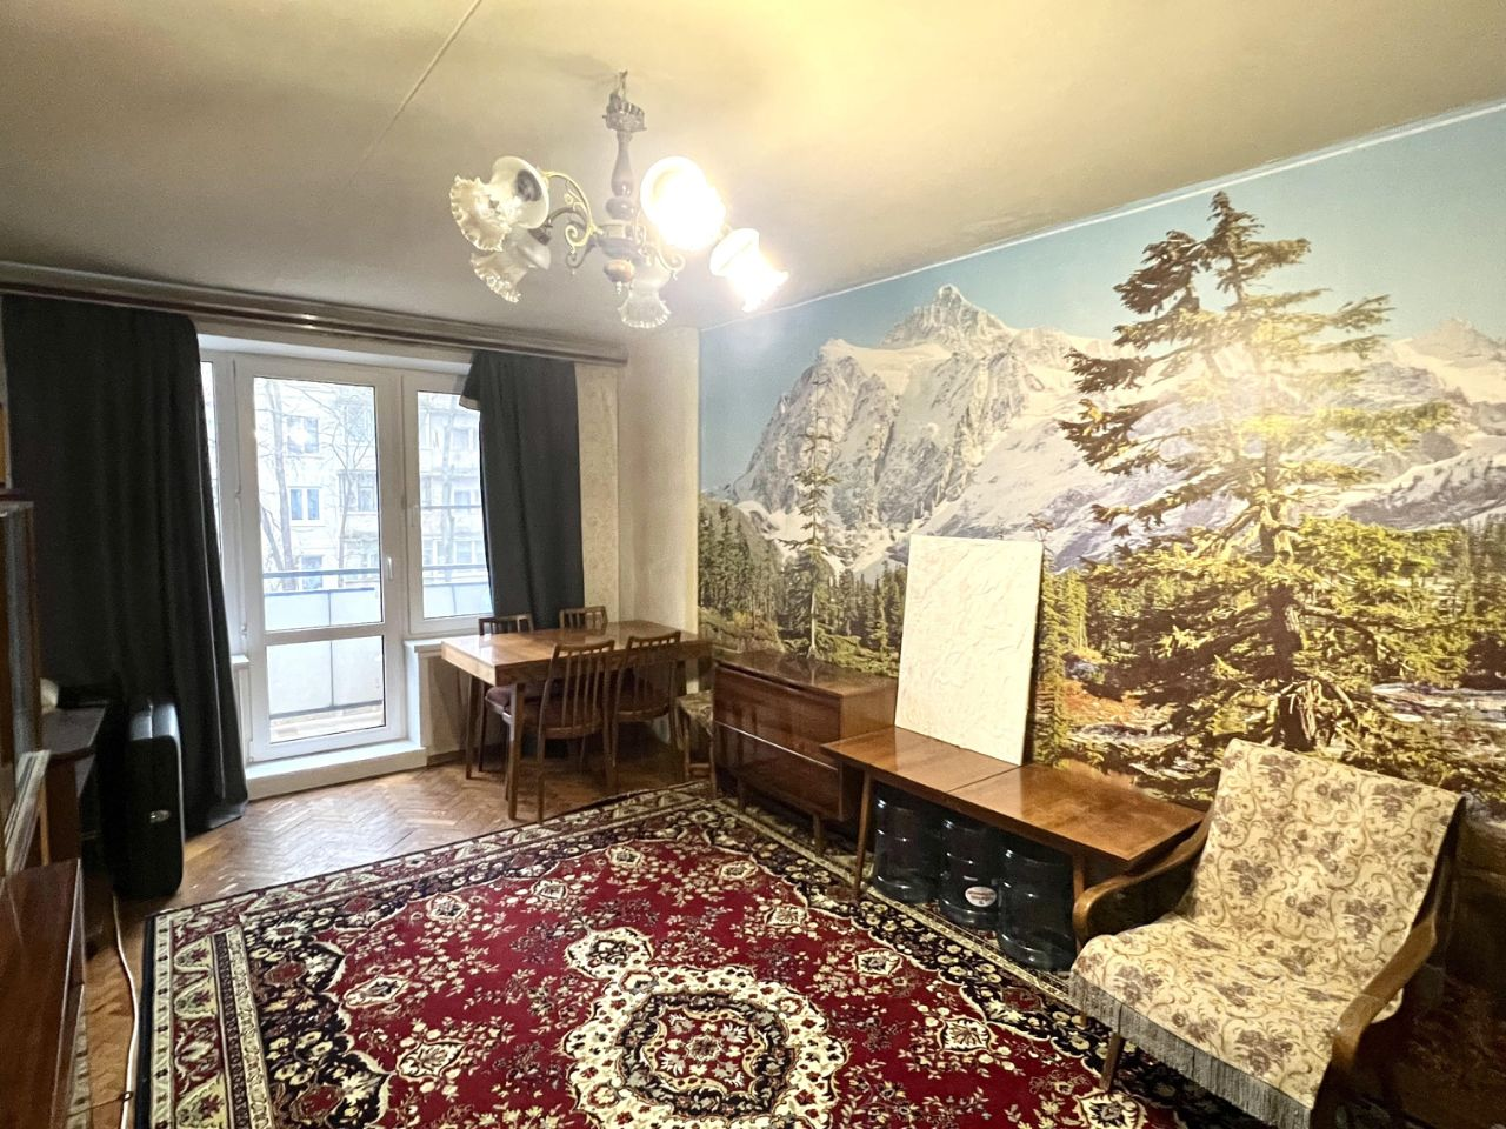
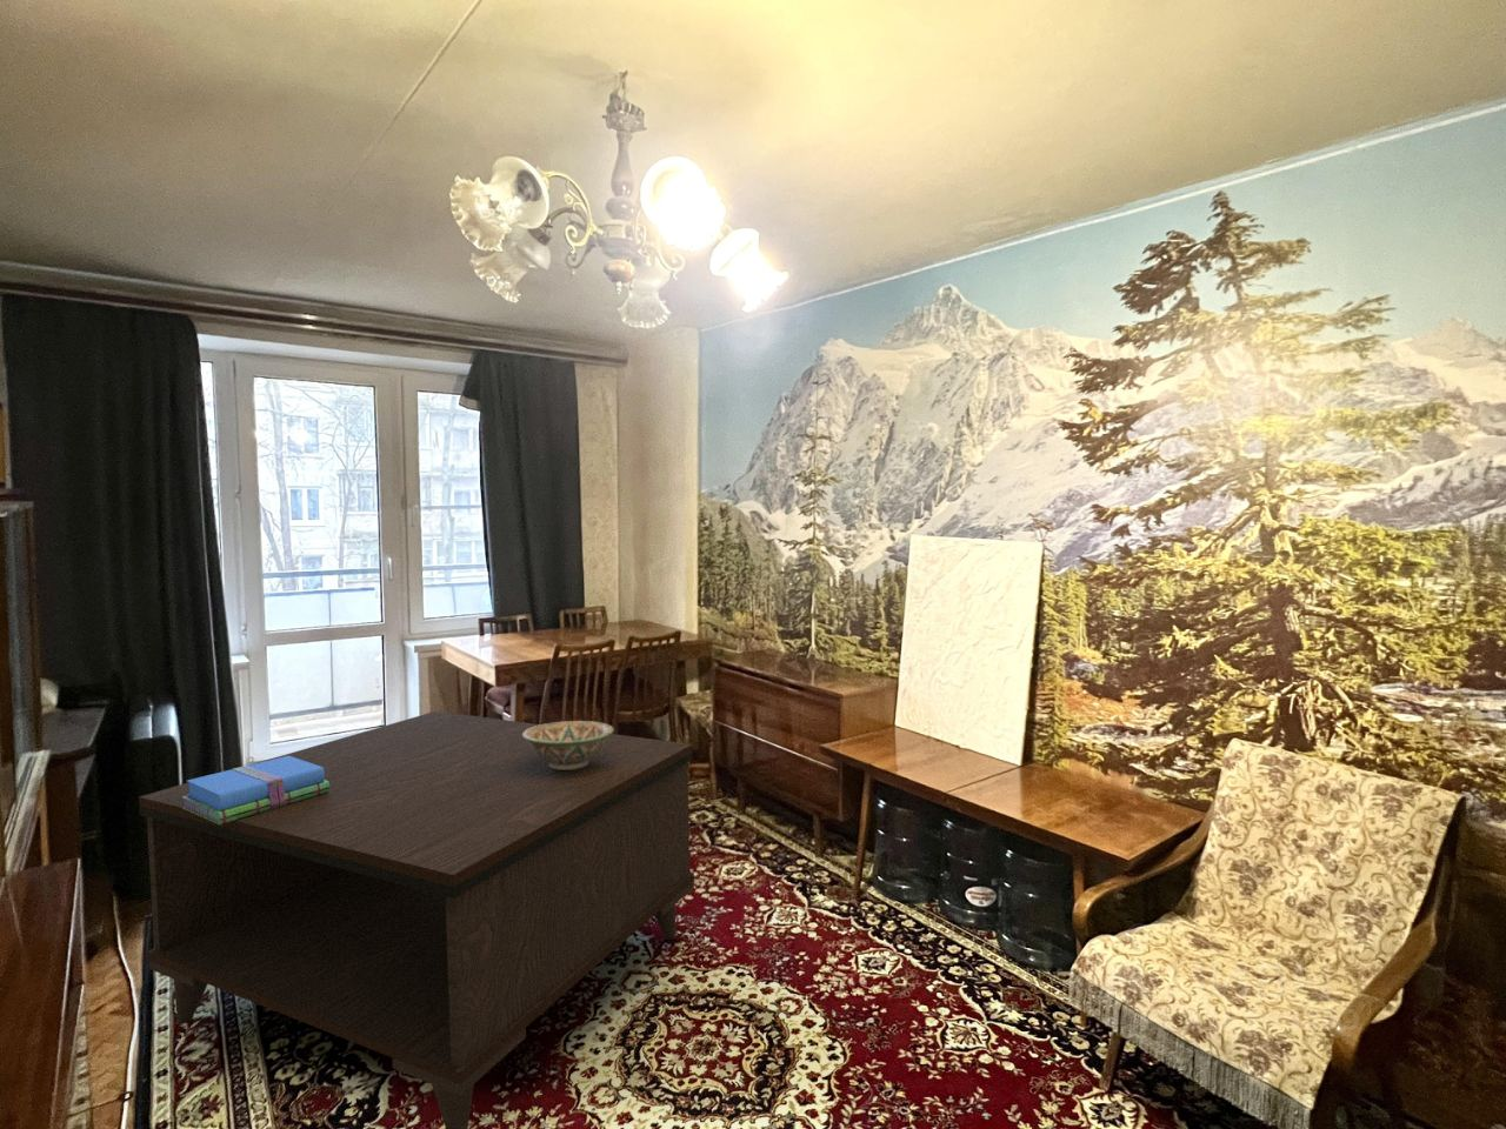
+ coffee table (445, 872)
+ books (257, 785)
+ decorative bowl (568, 746)
